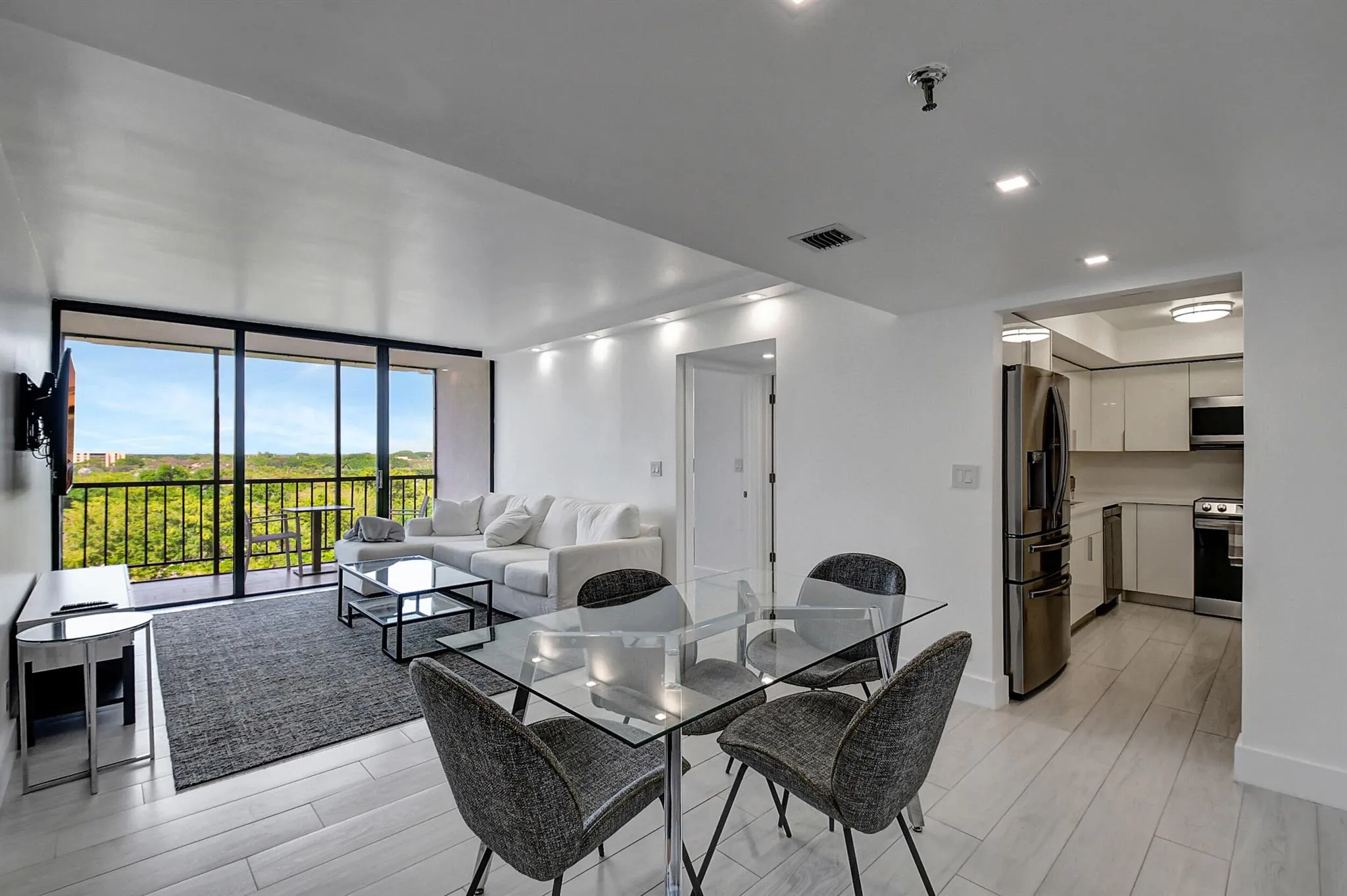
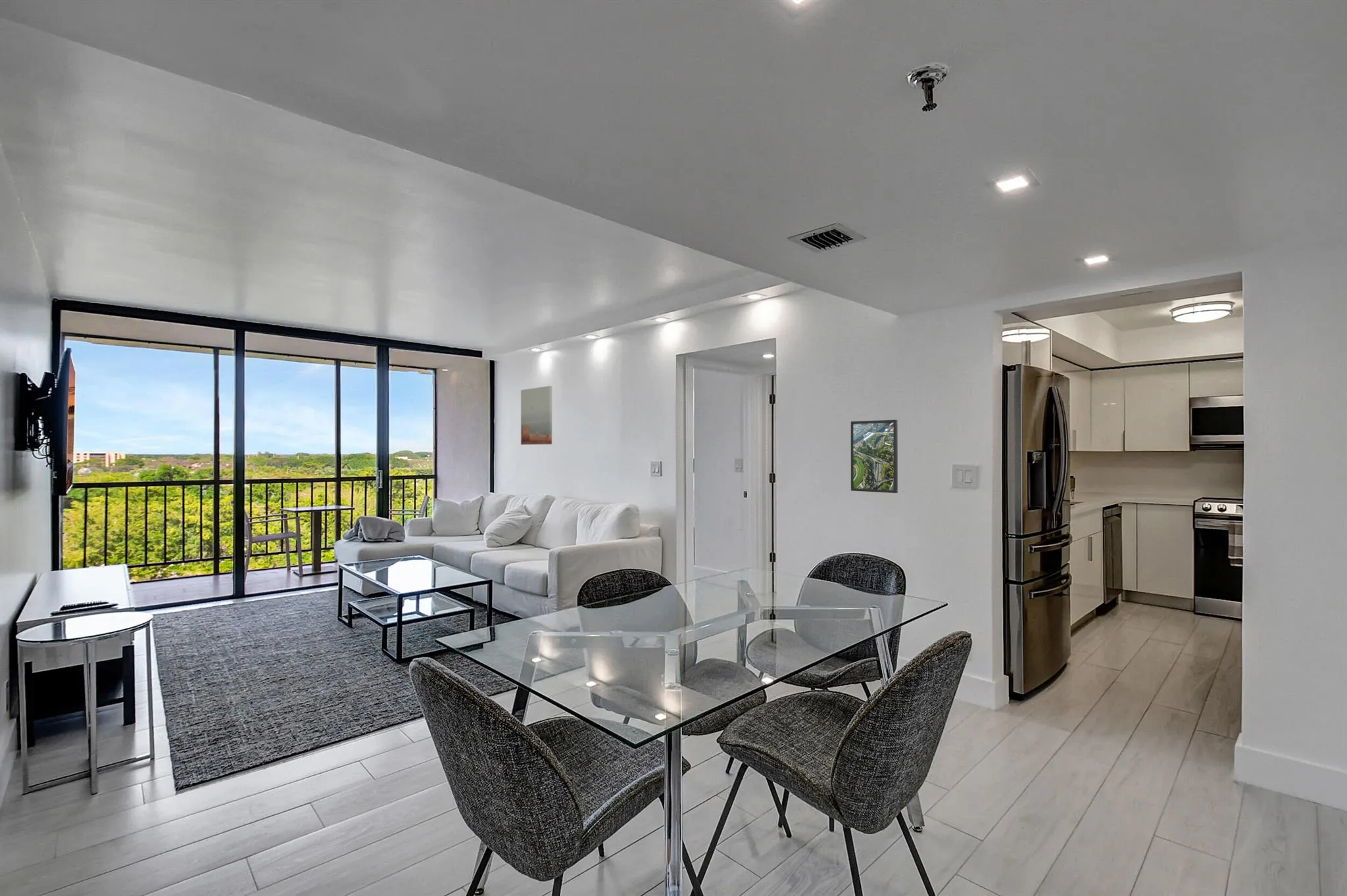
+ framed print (873, 456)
+ wall art (536, 416)
